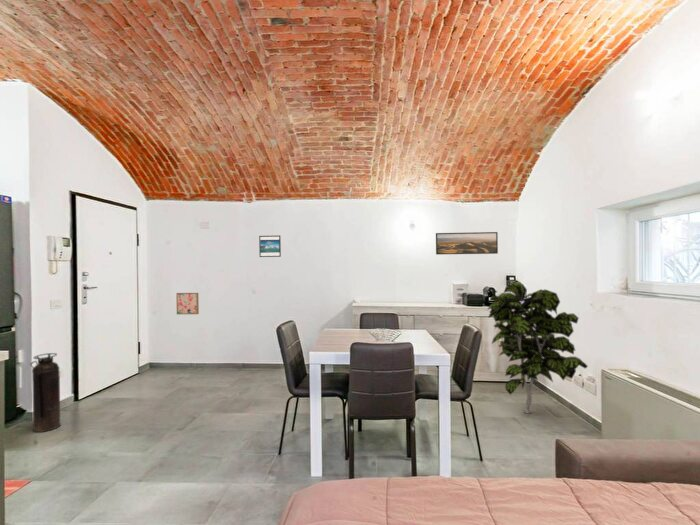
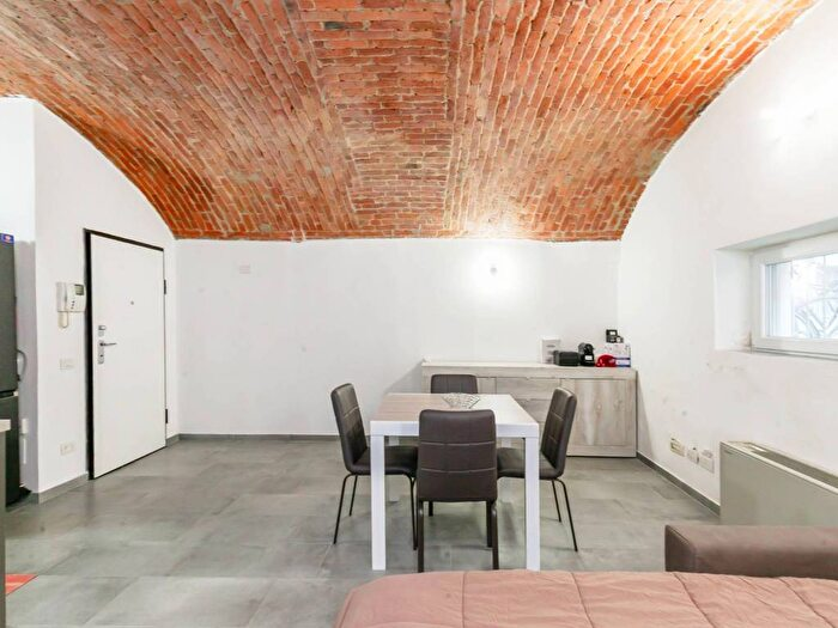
- indoor plant (533, 348)
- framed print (466, 243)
- fire extinguisher (44, 391)
- wall art (187, 303)
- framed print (270, 246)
